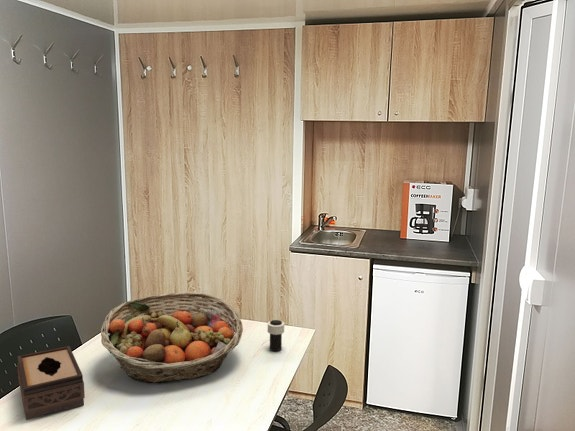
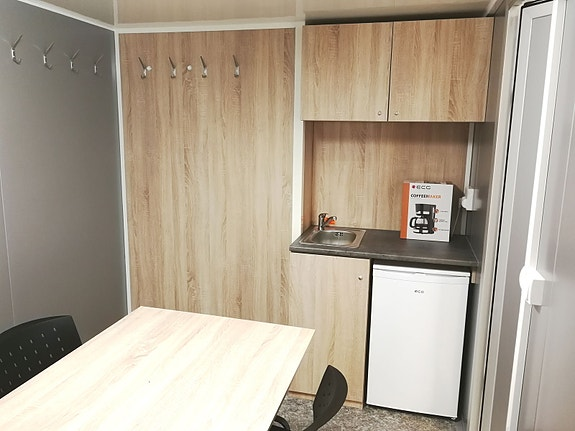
- fruit basket (174, 335)
- cup (275, 335)
- tissue box (49, 379)
